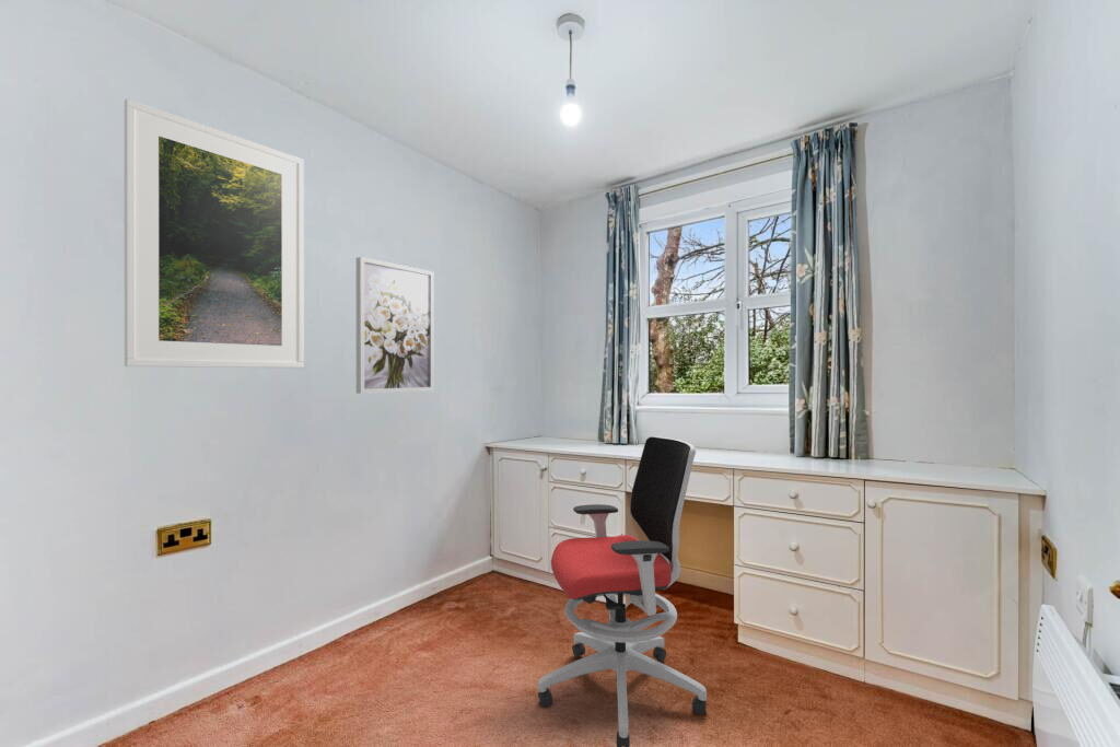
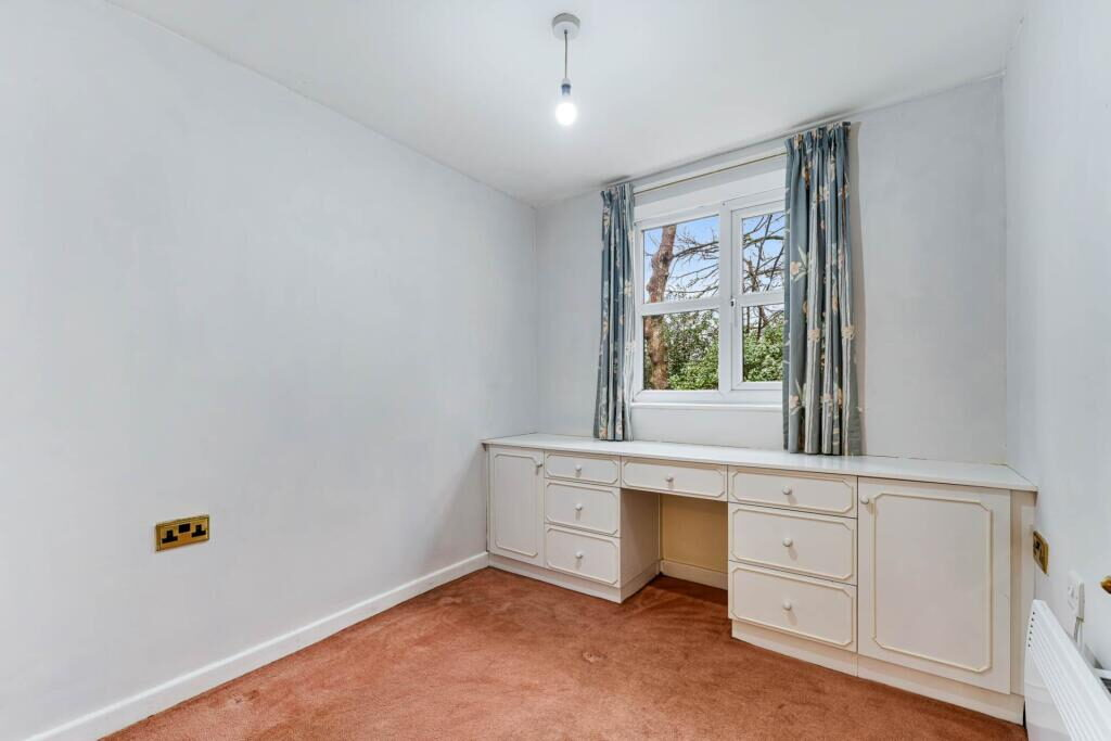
- wall art (397, 328)
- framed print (224, 249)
- office chair (614, 568)
